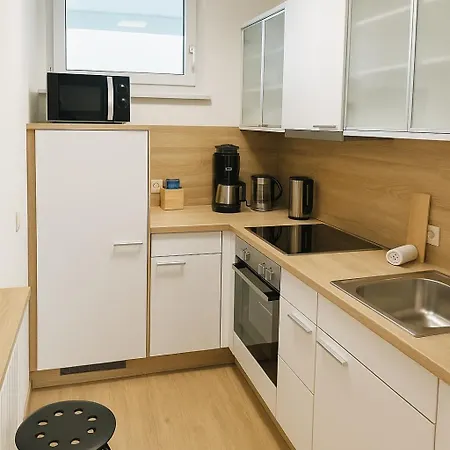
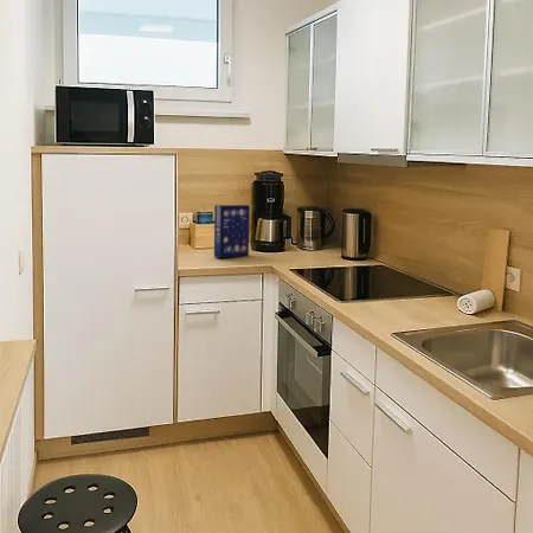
+ cereal box (231, 230)
